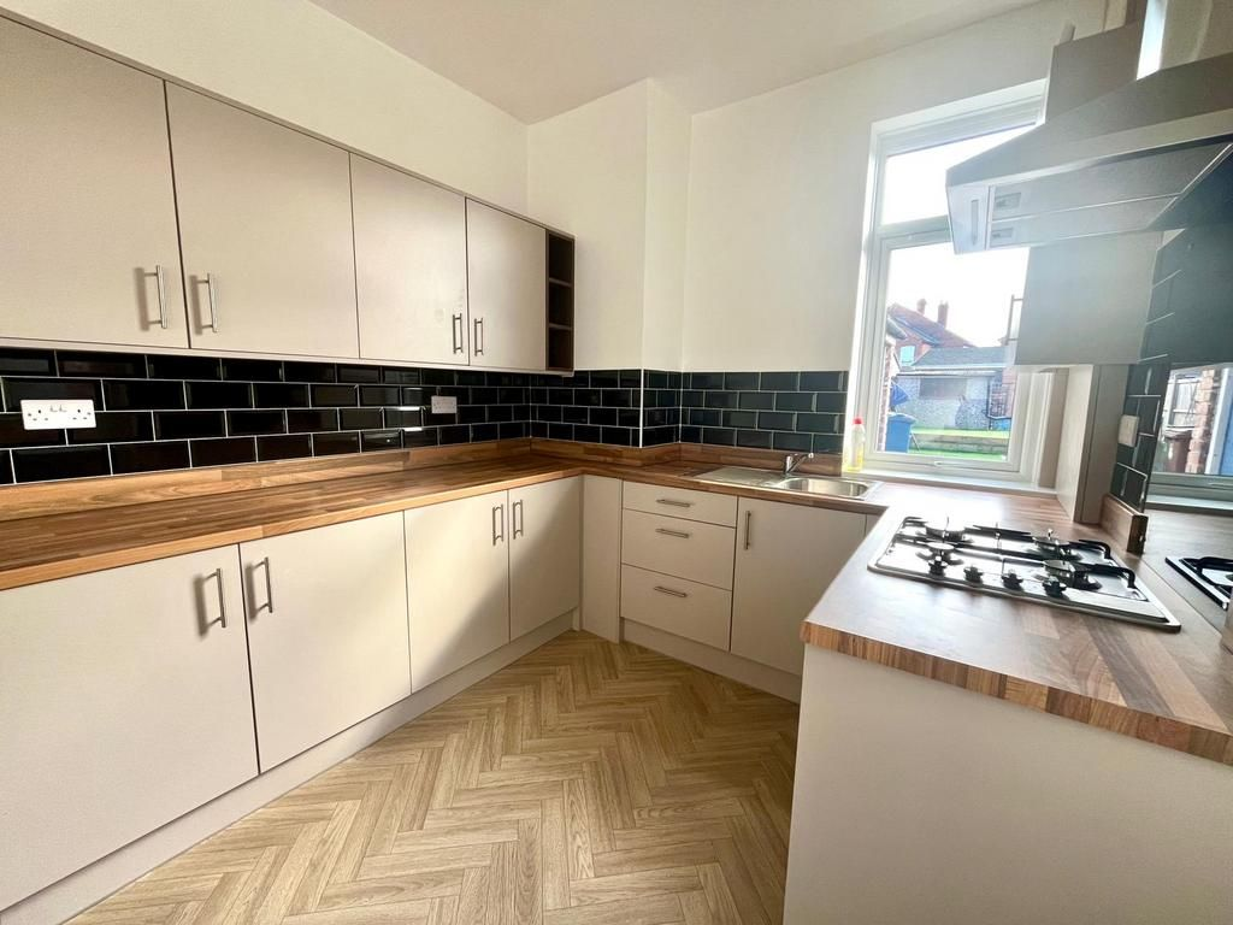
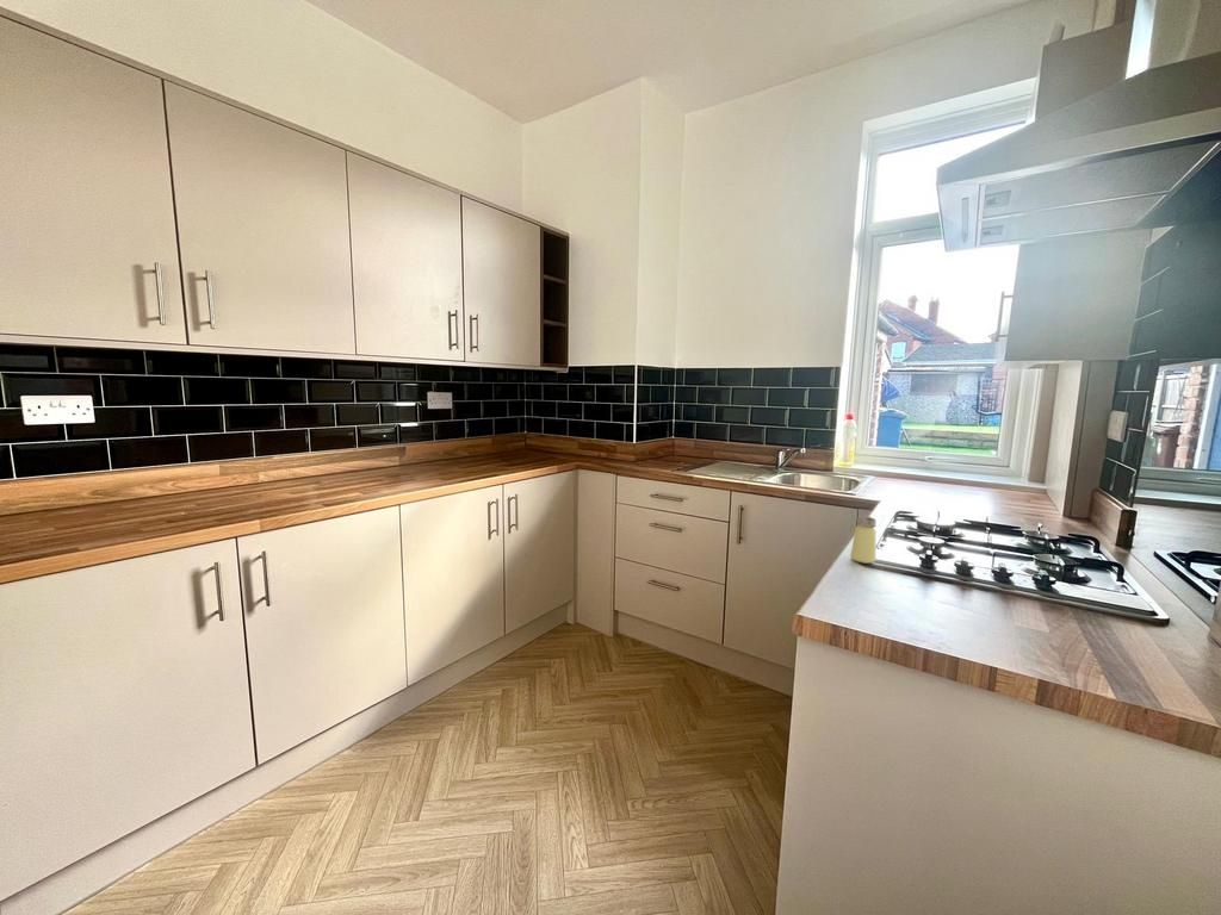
+ saltshaker (864, 539)
